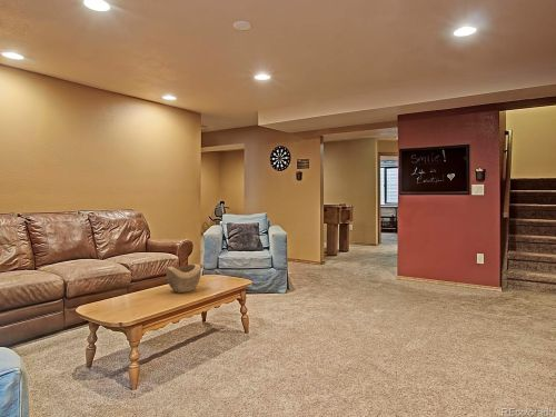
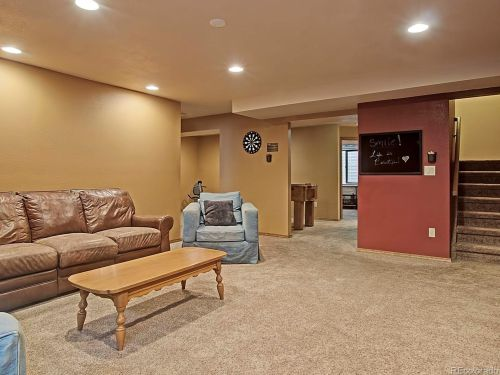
- decorative bowl (183, 277)
